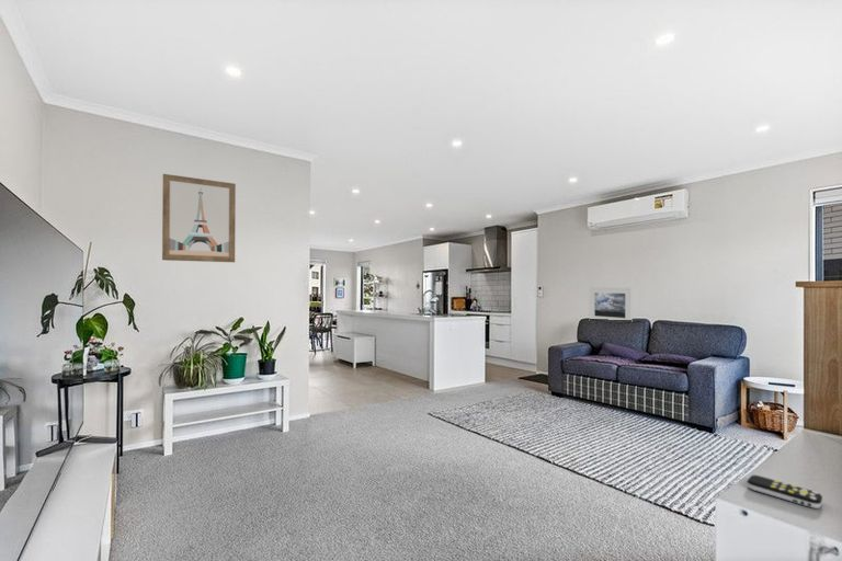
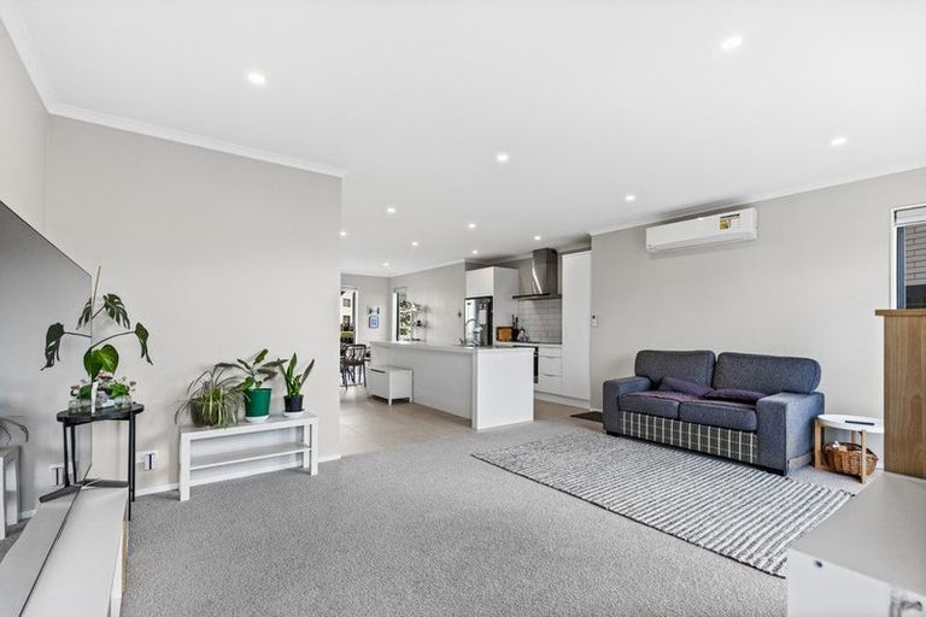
- wall art (200, 219)
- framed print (610, 305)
- remote control (783, 490)
